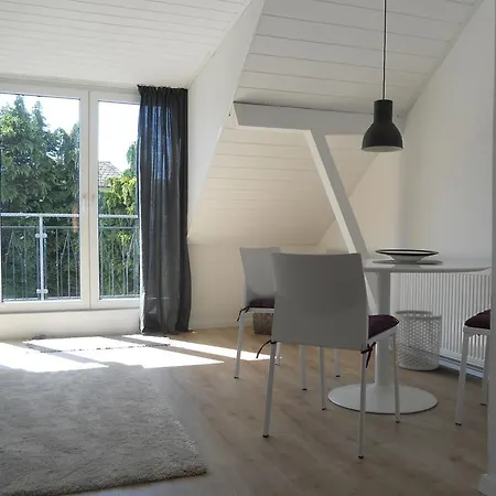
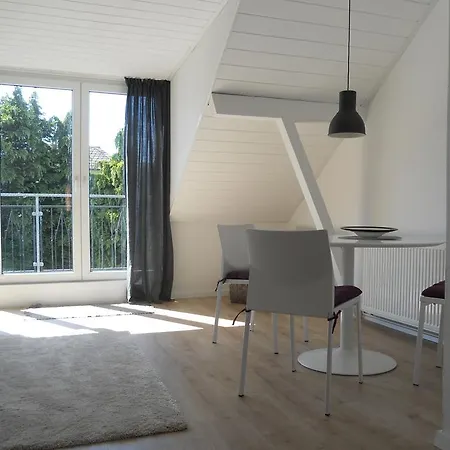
- waste bin (417, 338)
